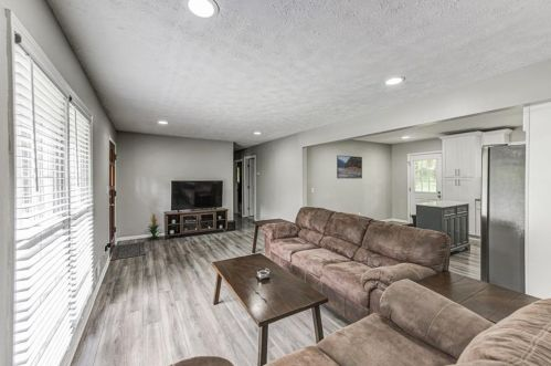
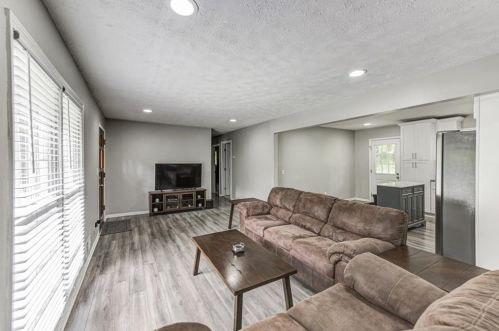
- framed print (349, 167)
- indoor plant (153, 224)
